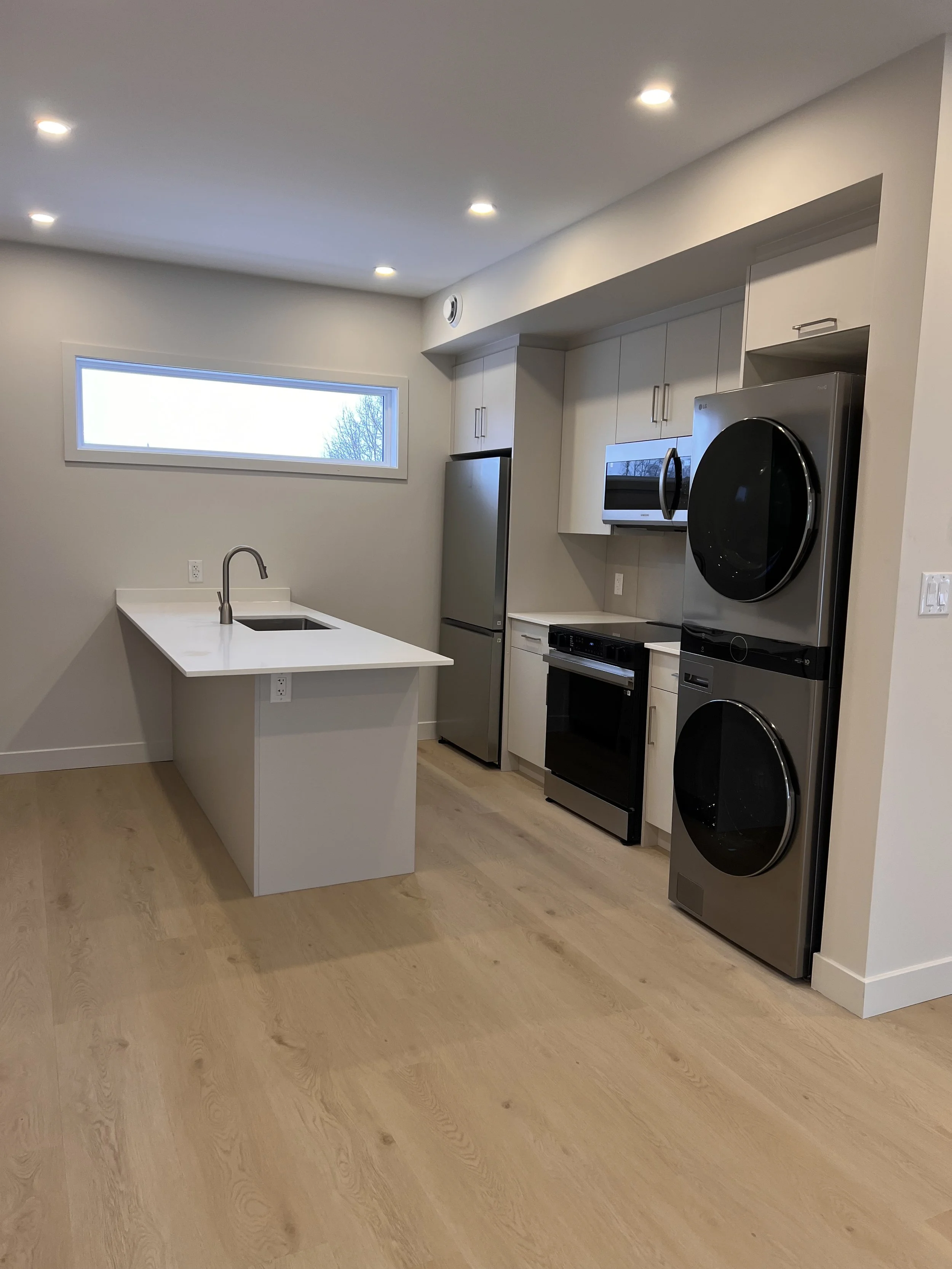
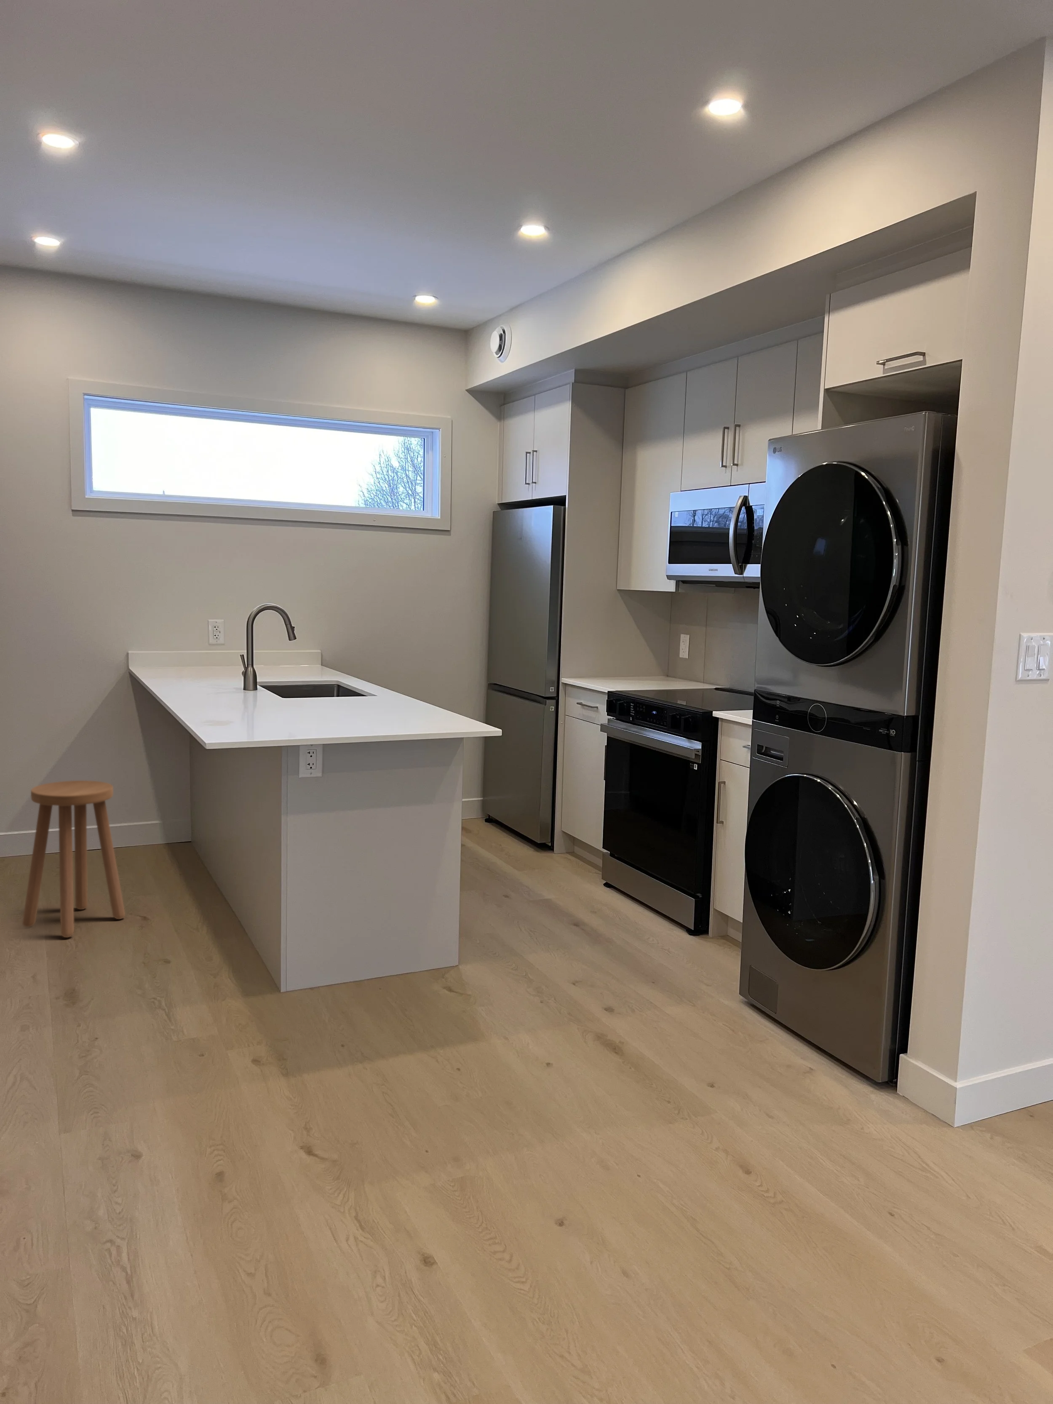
+ stool (74, 855)
